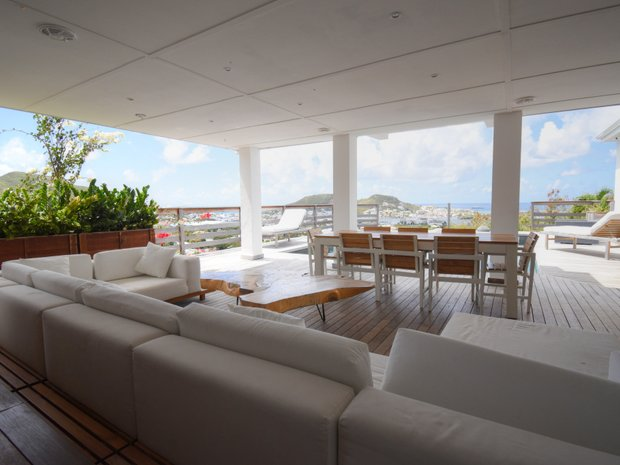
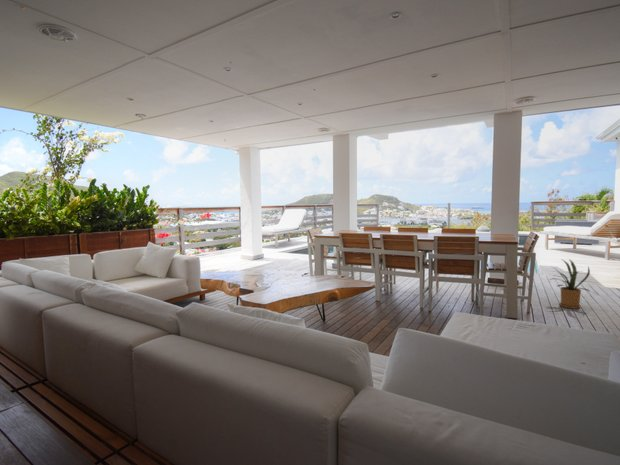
+ house plant (567, 283)
